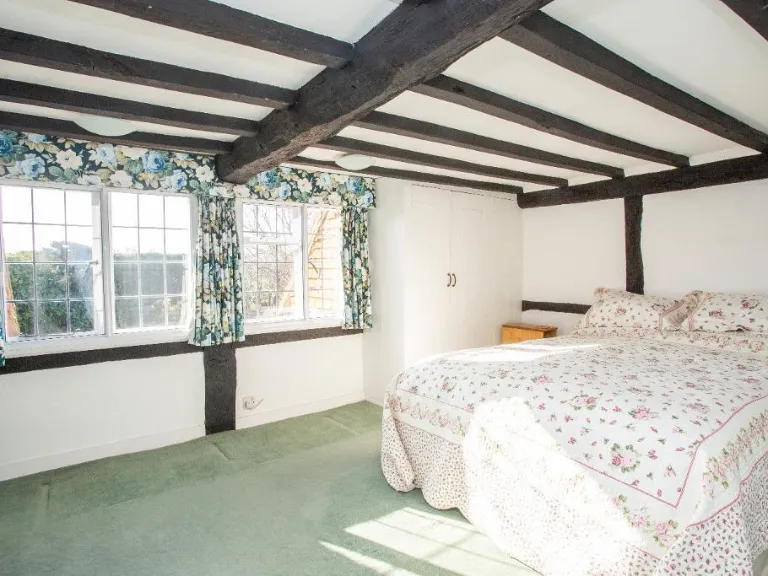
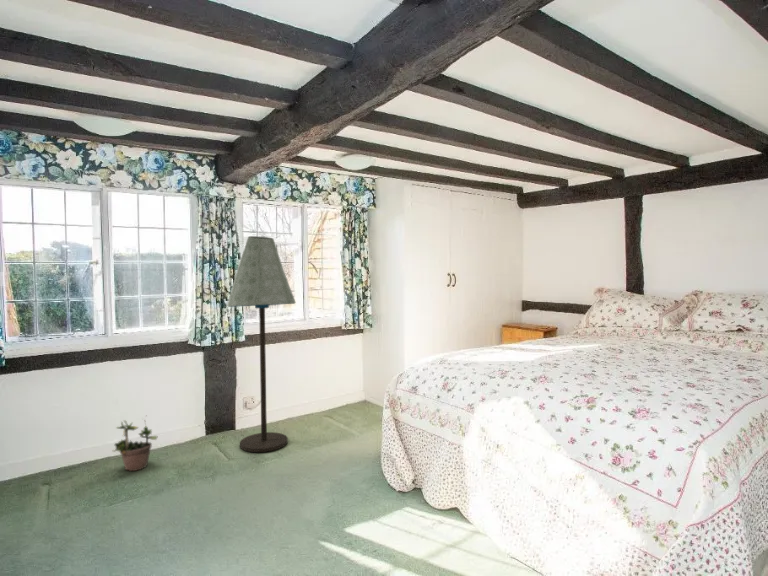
+ floor lamp (262, 340)
+ potted plant (134, 442)
